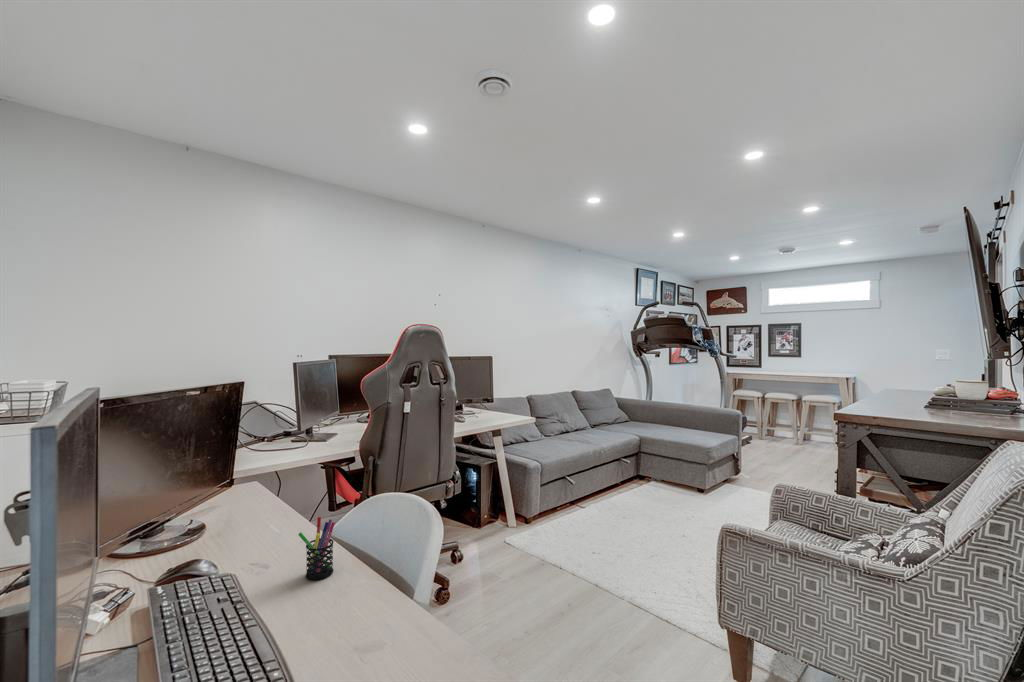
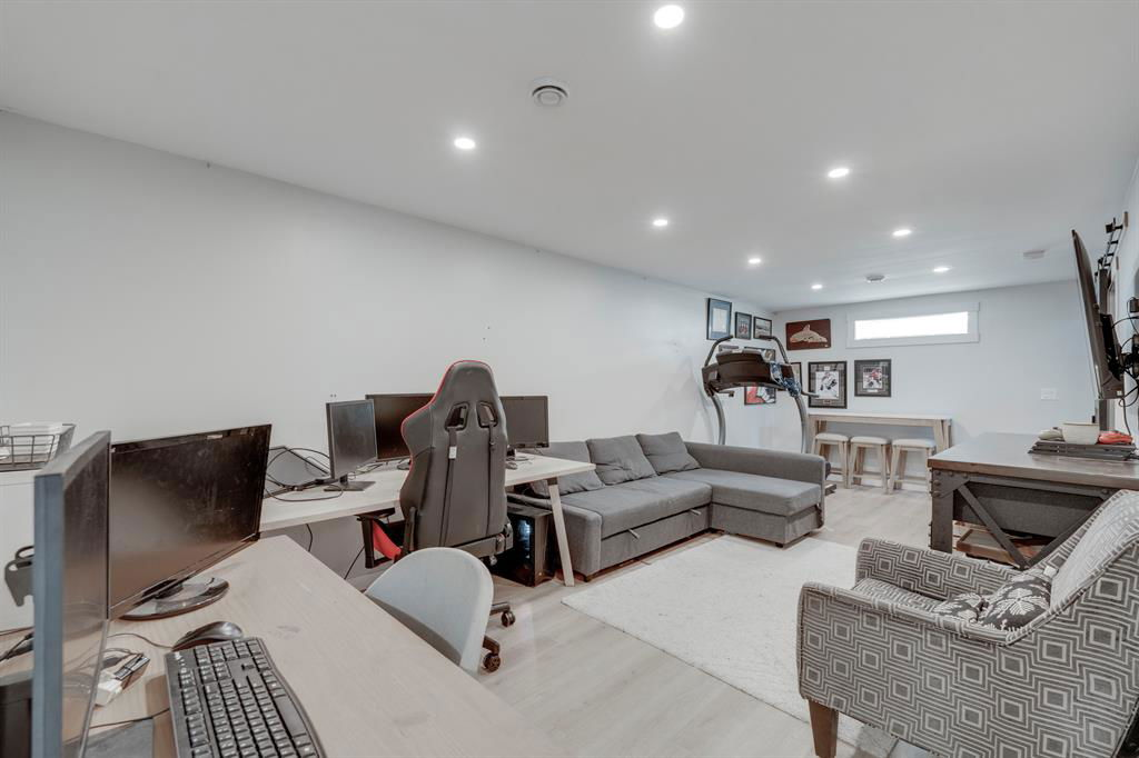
- pen holder (316, 547)
